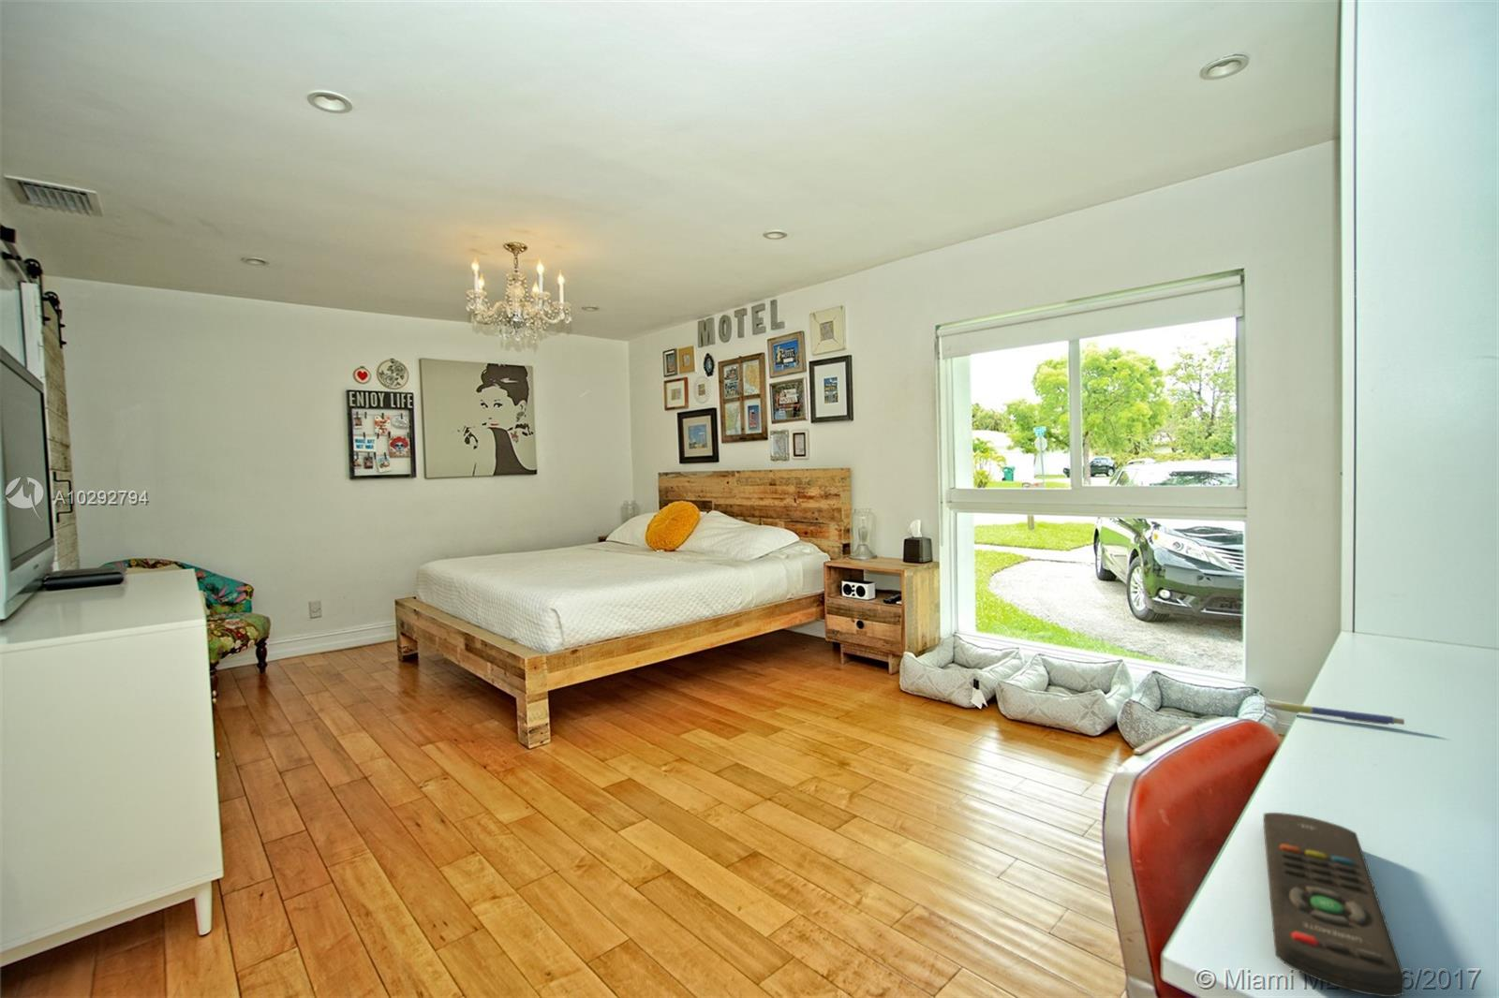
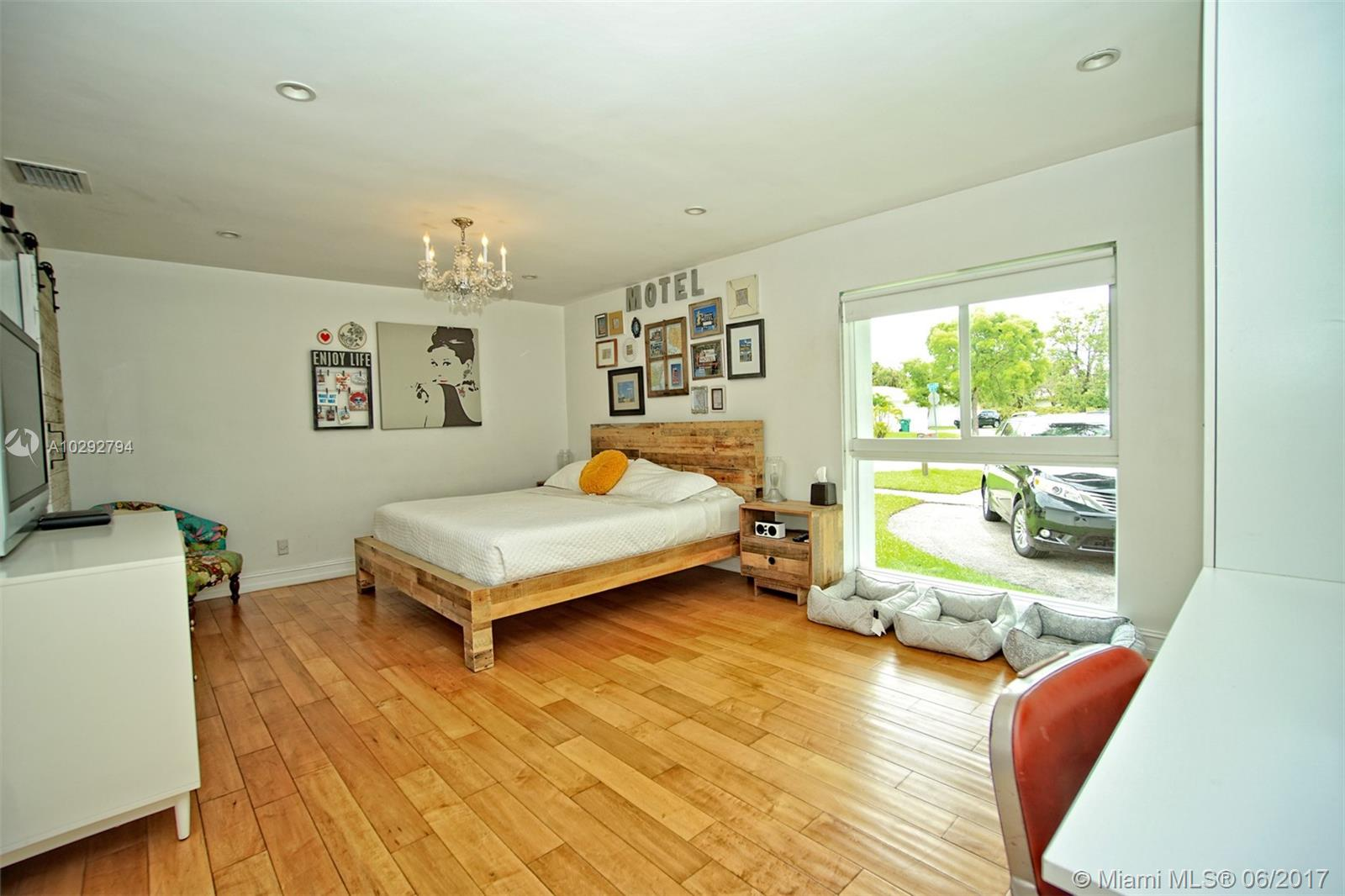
- remote control (1320, 886)
- pen (1330, 713)
